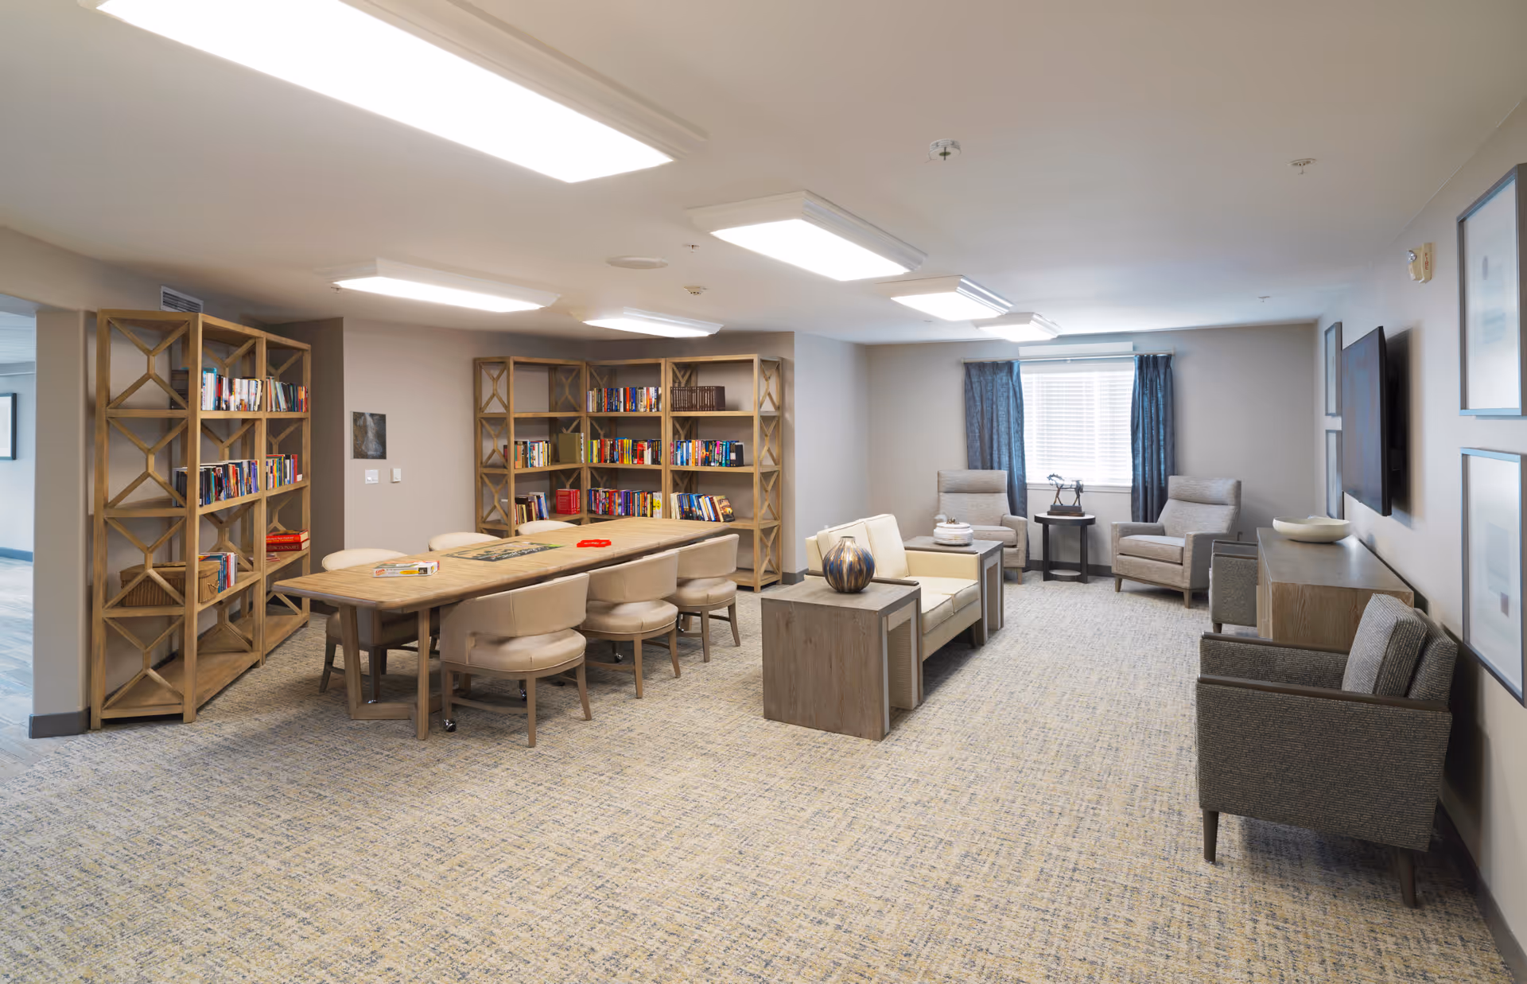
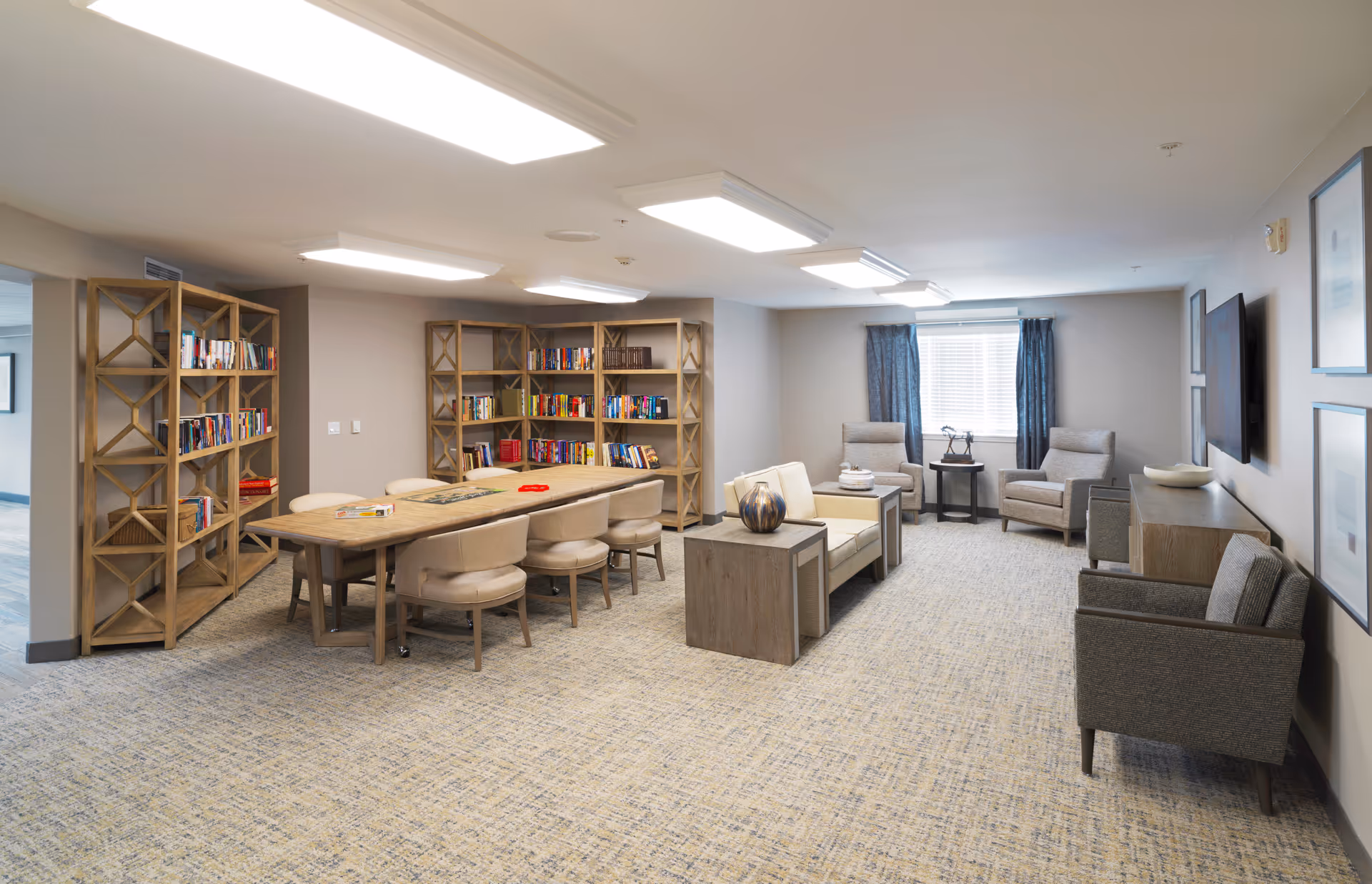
- smoke detector (943, 149)
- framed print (368, 436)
